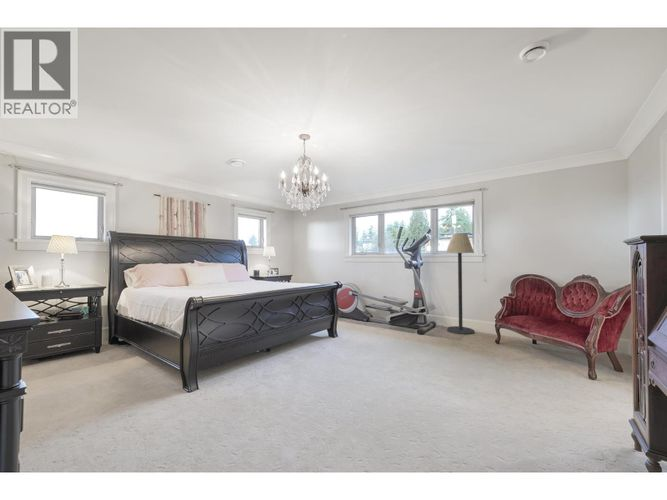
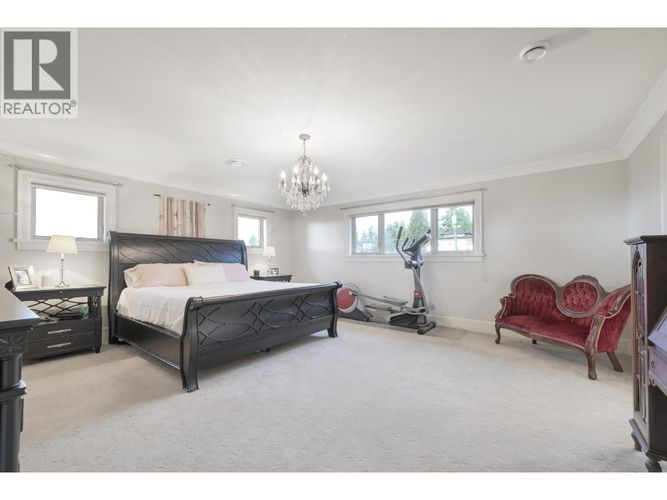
- floor lamp (460, 282)
